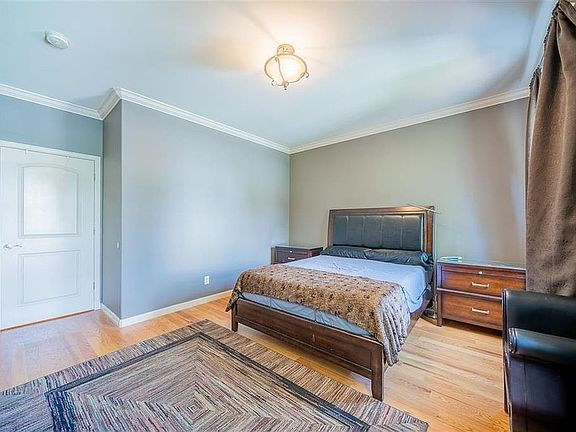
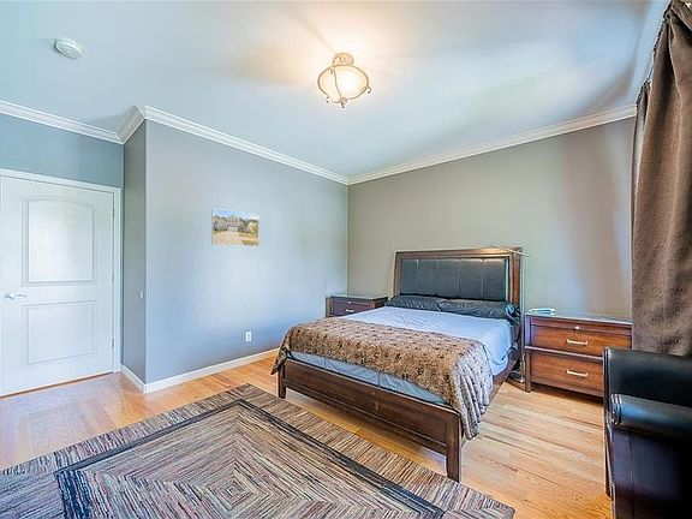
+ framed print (235, 228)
